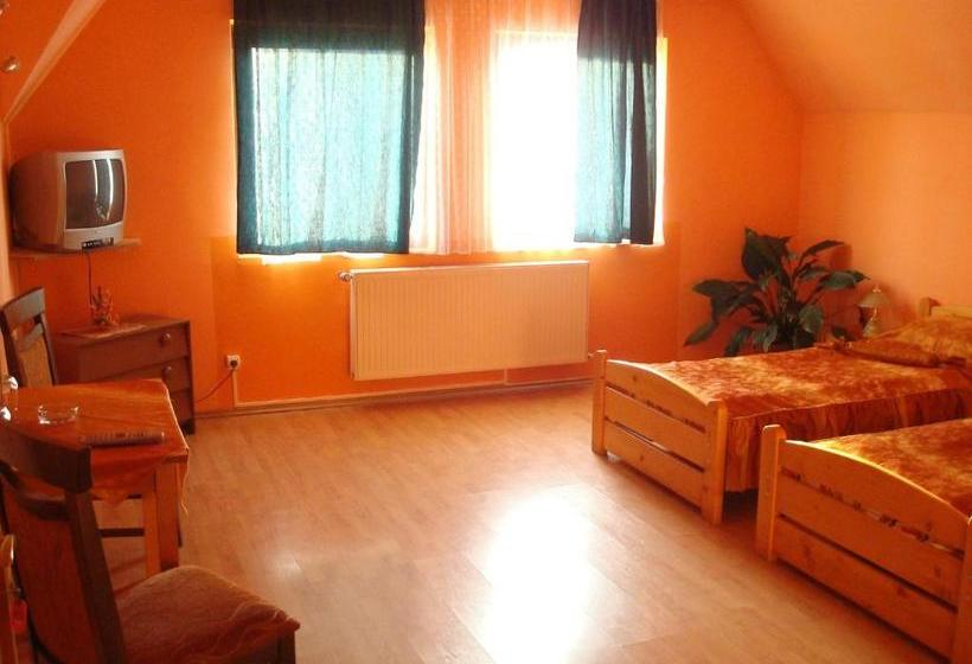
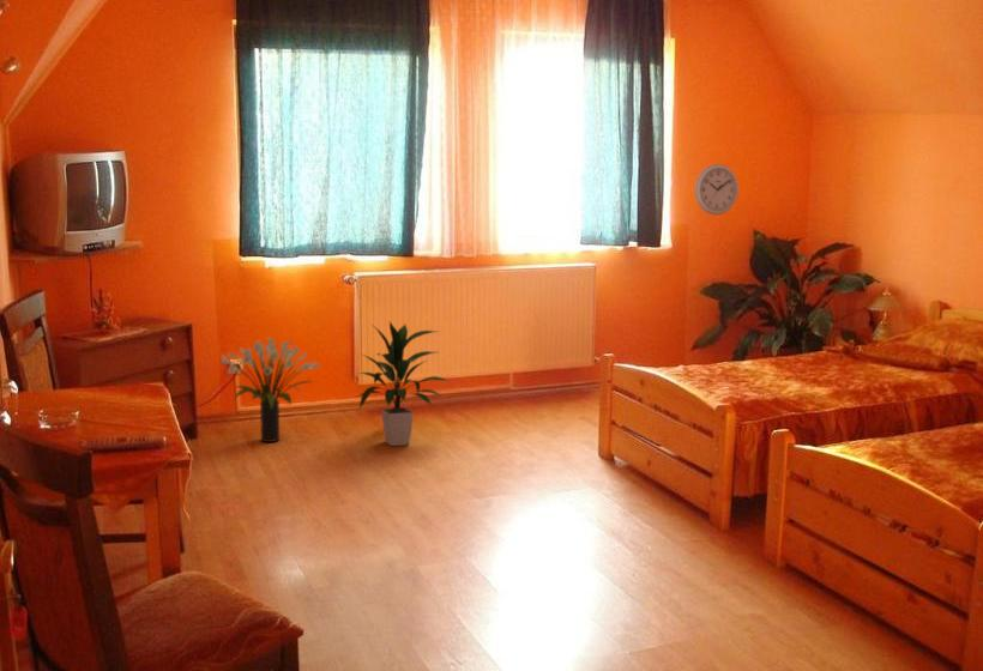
+ indoor plant (398, 380)
+ wall clock (717, 189)
+ potted plant (272, 388)
